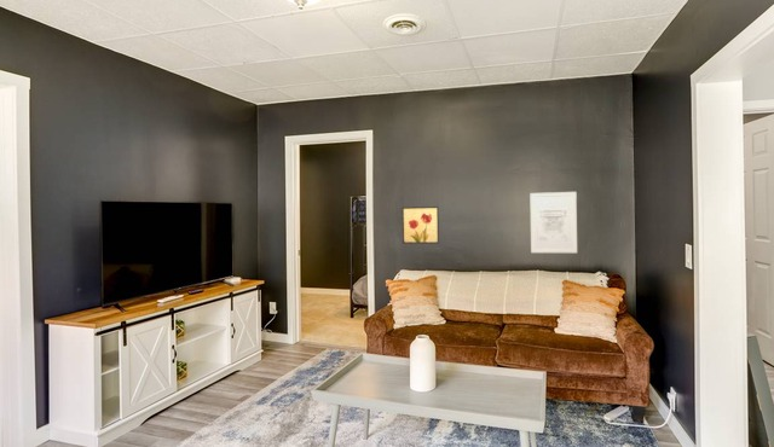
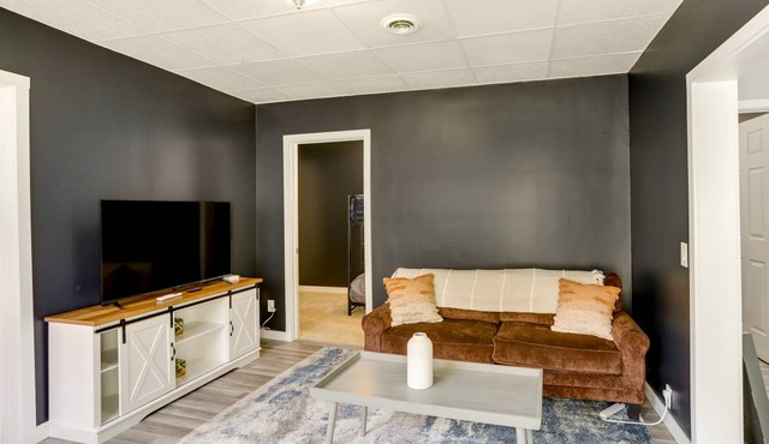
- wall art (420, 225)
- wall art (553, 222)
